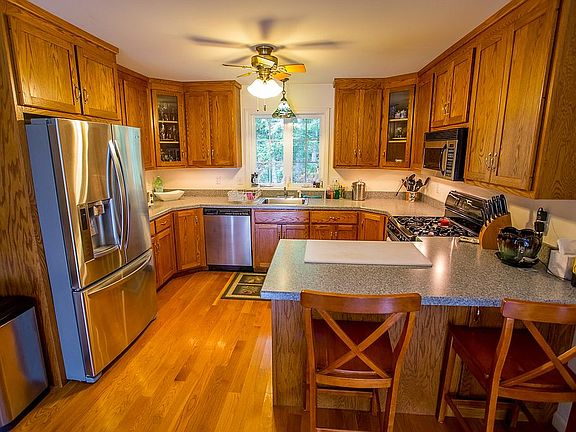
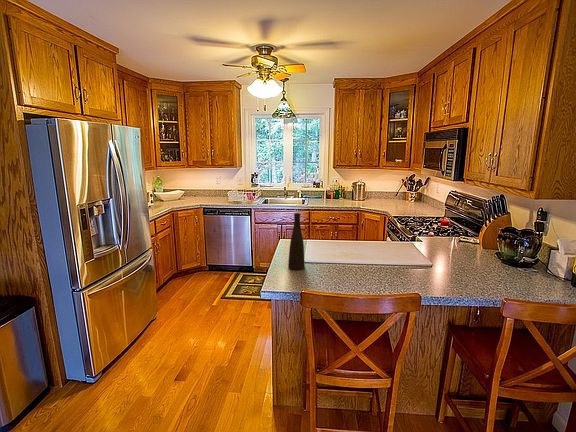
+ vase (296, 240)
